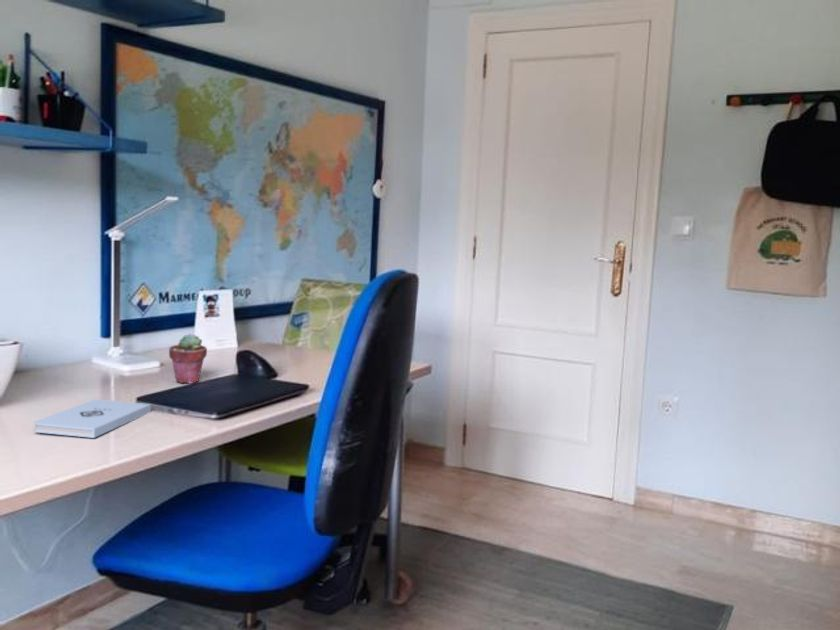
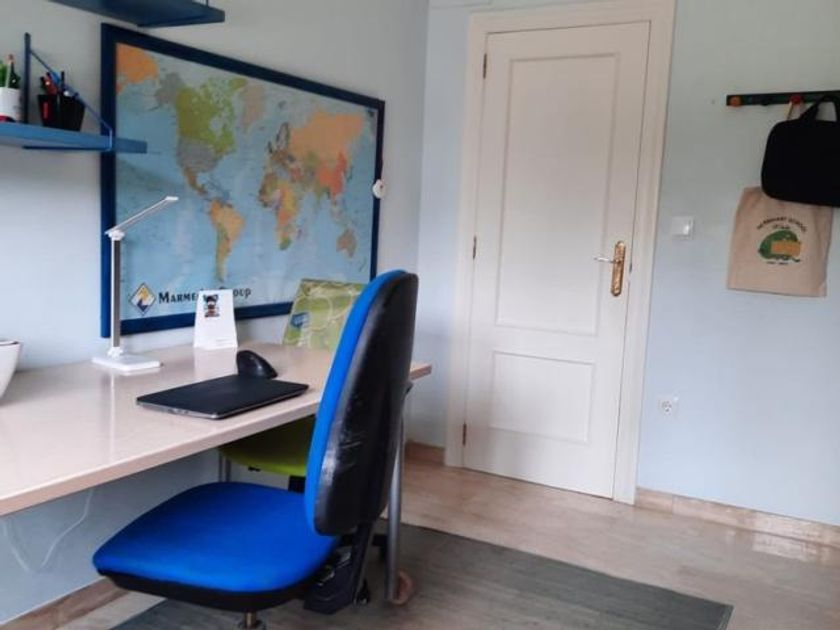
- potted succulent (188, 357)
- notepad (94, 417)
